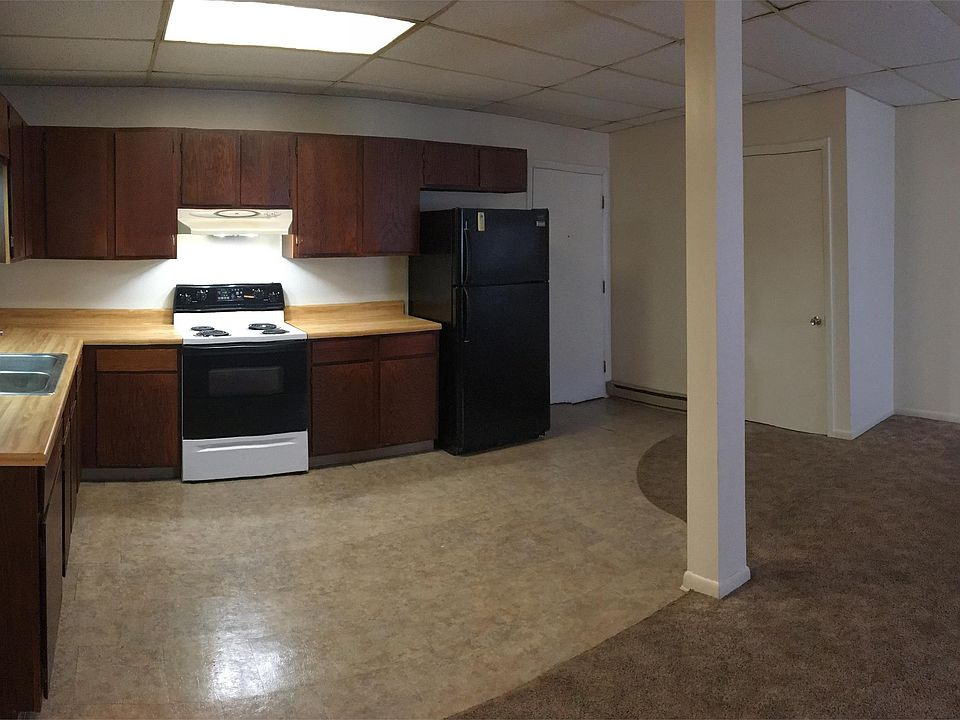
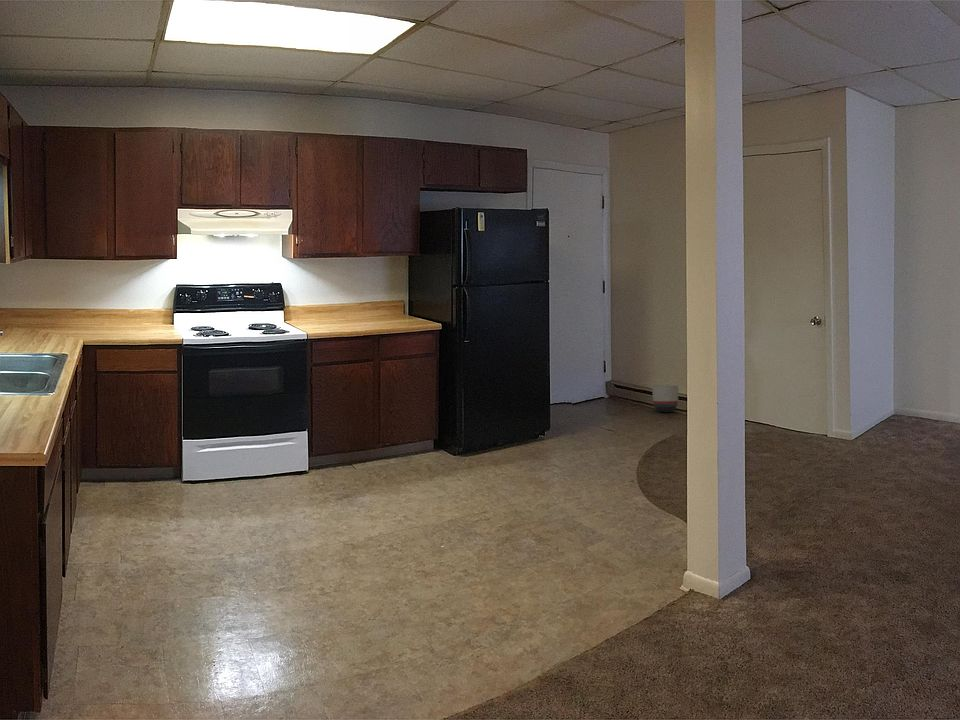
+ planter (665, 398)
